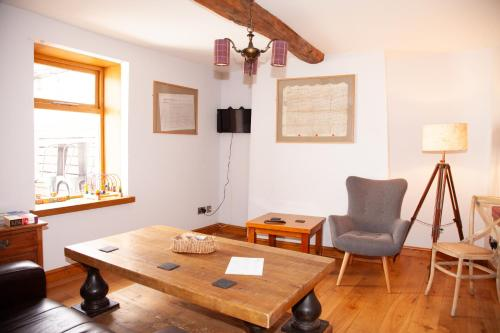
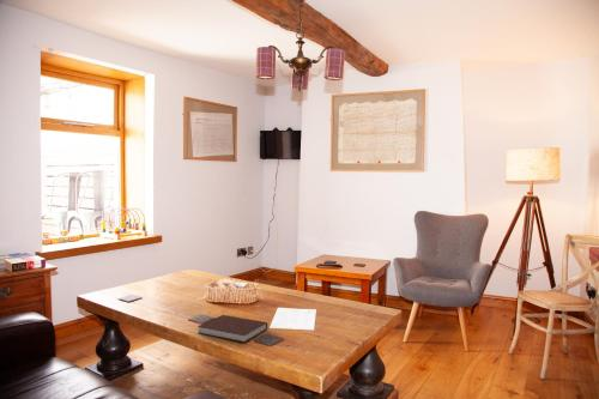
+ notebook (232, 327)
